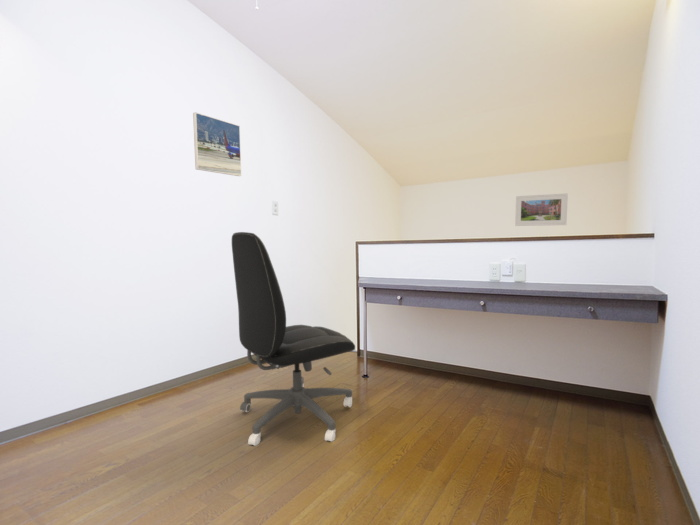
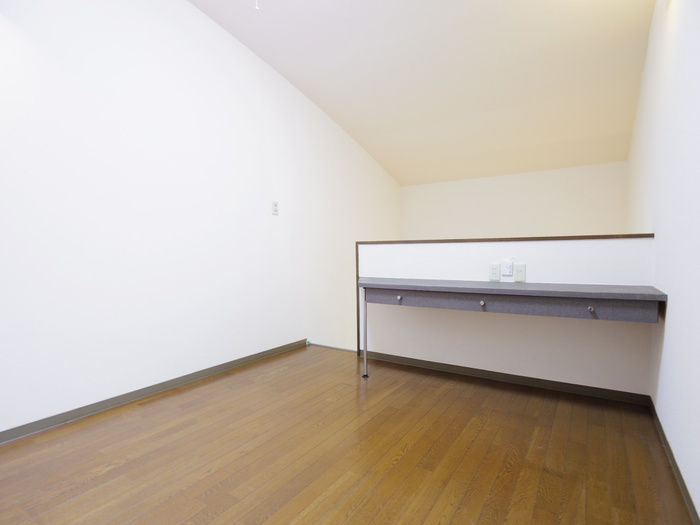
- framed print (540, 210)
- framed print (218, 146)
- office chair (297, 327)
